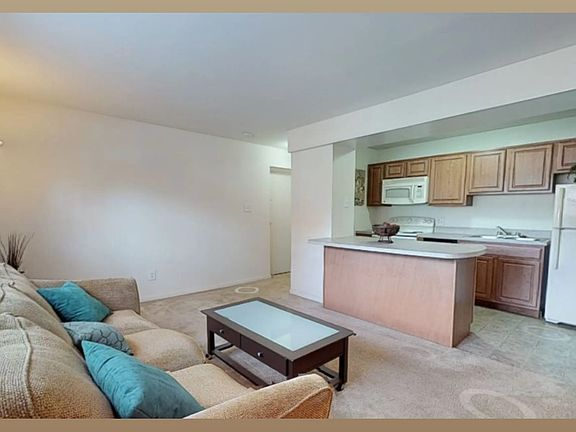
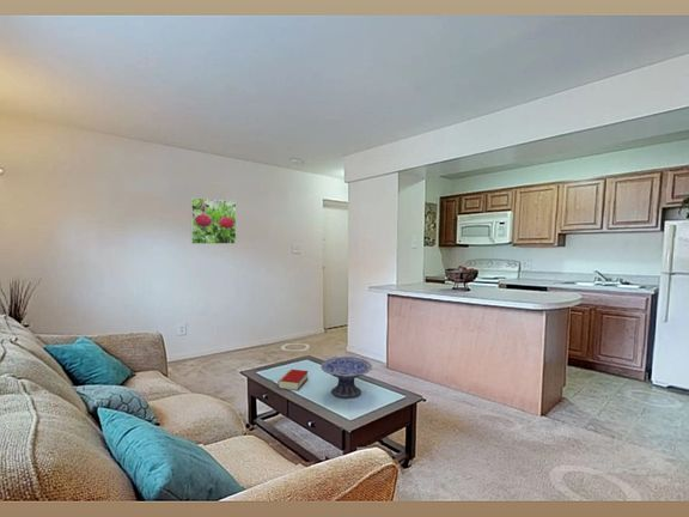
+ decorative bowl (346, 378)
+ book (293, 378)
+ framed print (214, 221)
